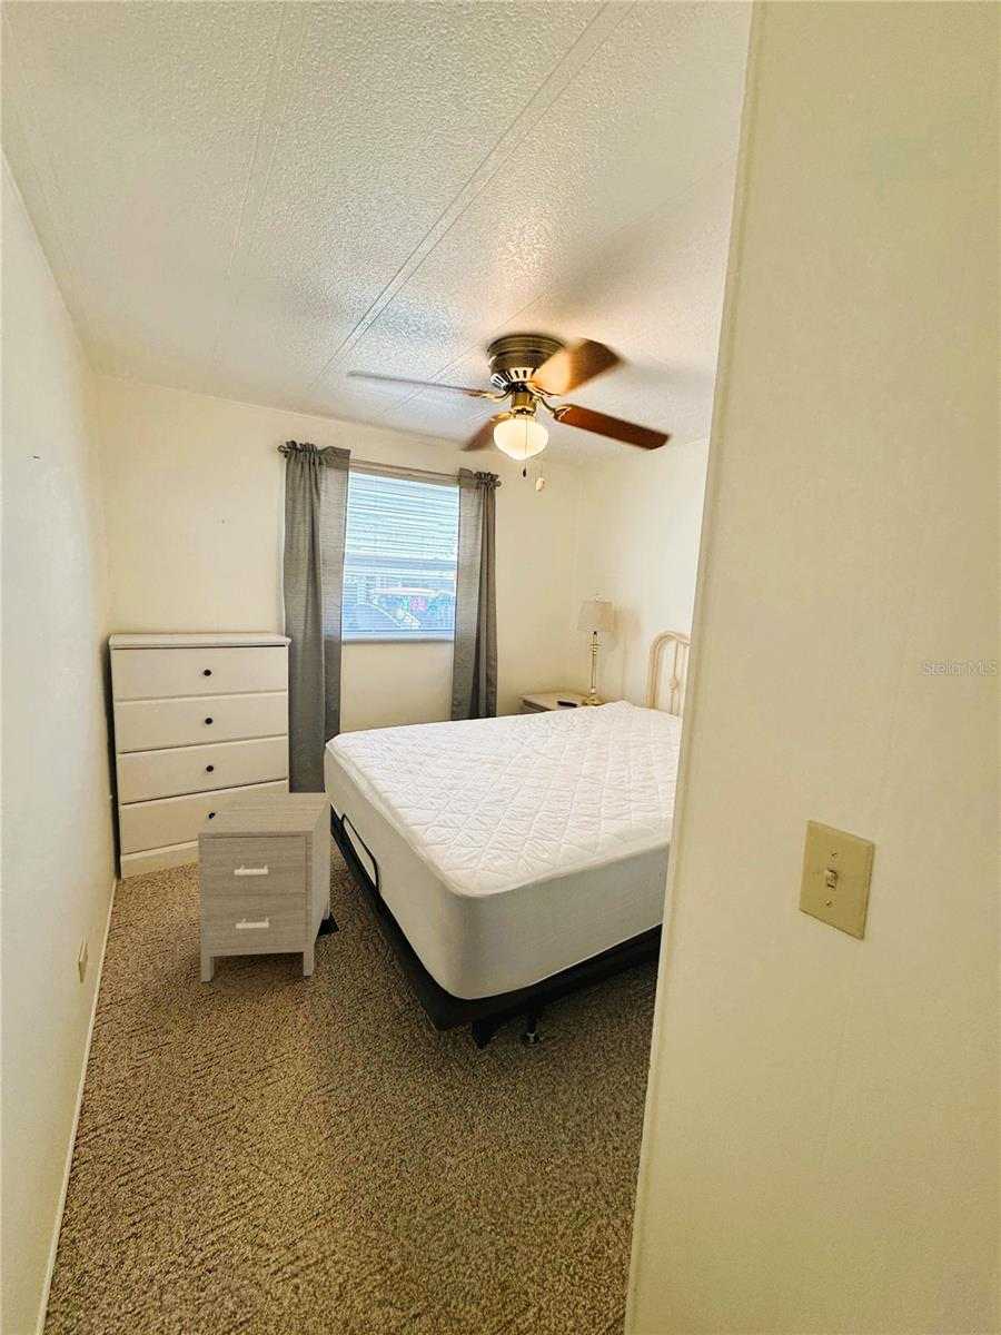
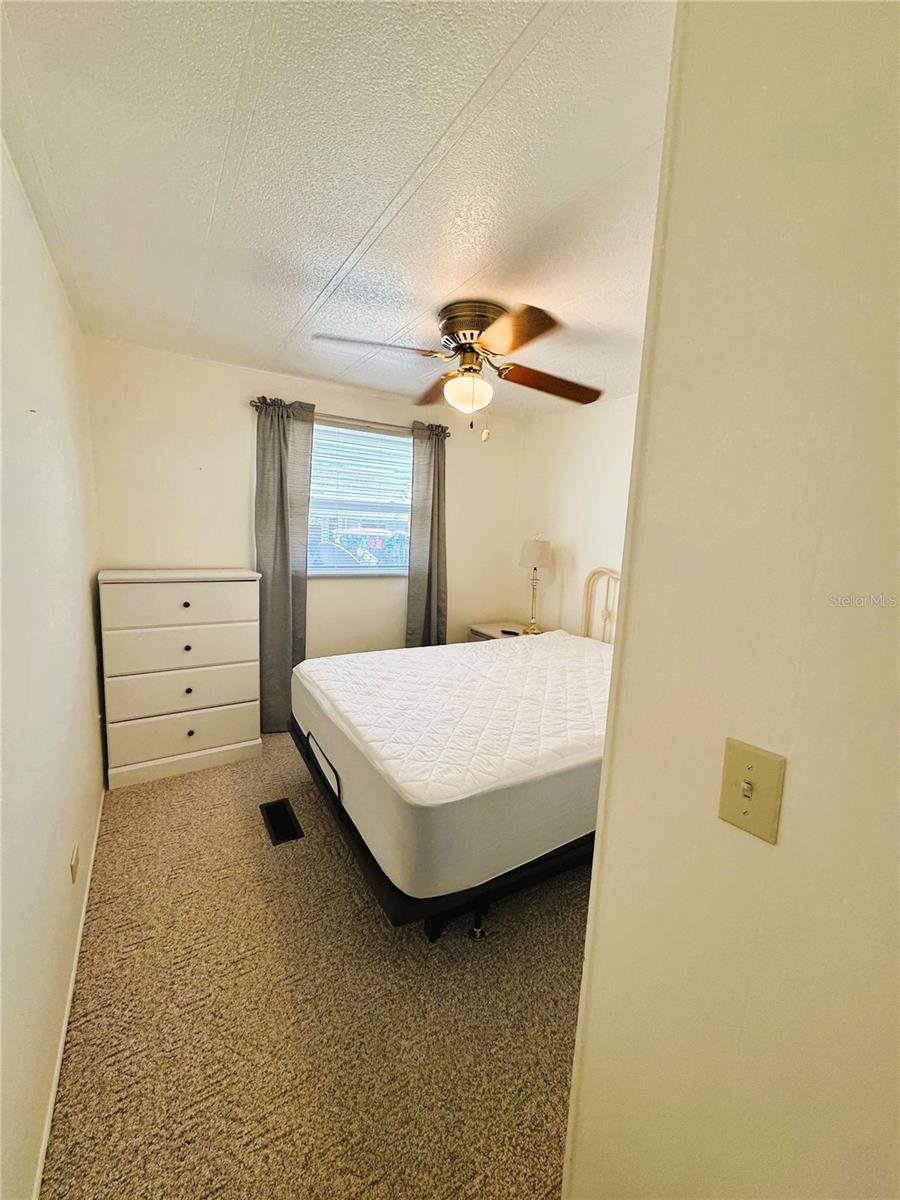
- nightstand (269, 882)
